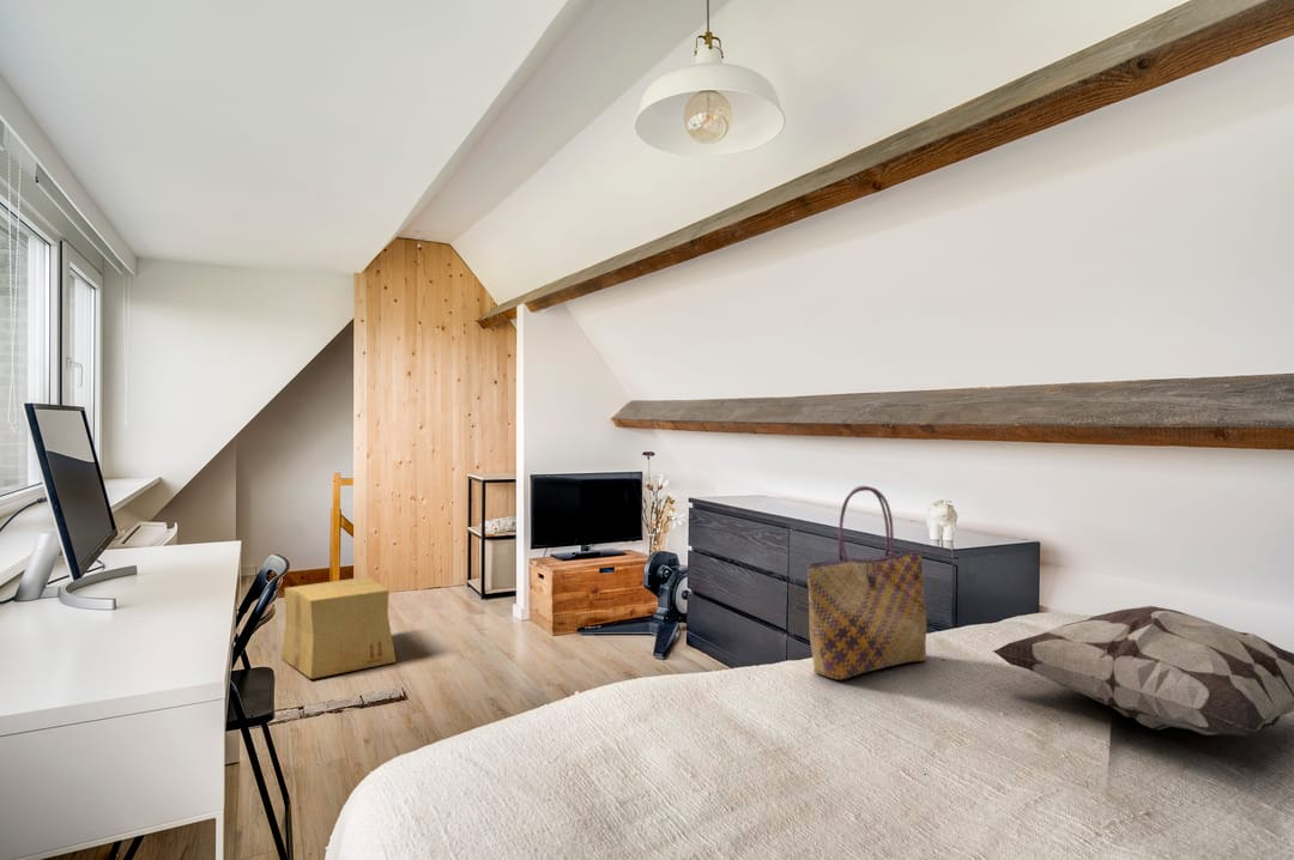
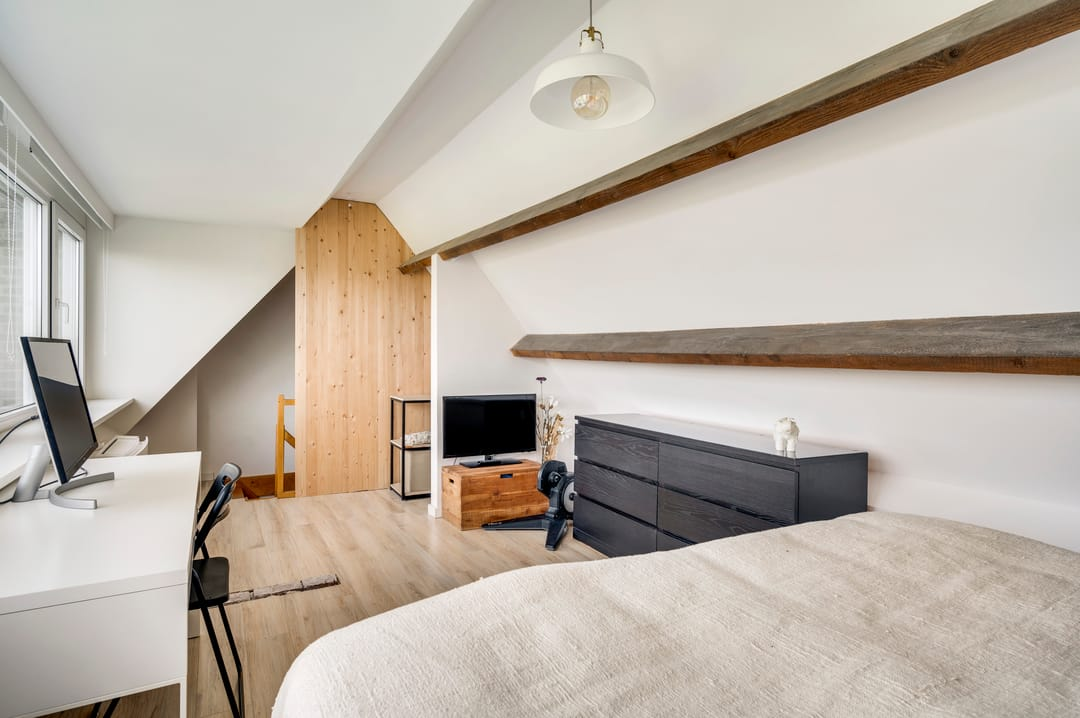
- tote bag (870, 575)
- cardboard box (338, 623)
- decorative pillow (1163, 664)
